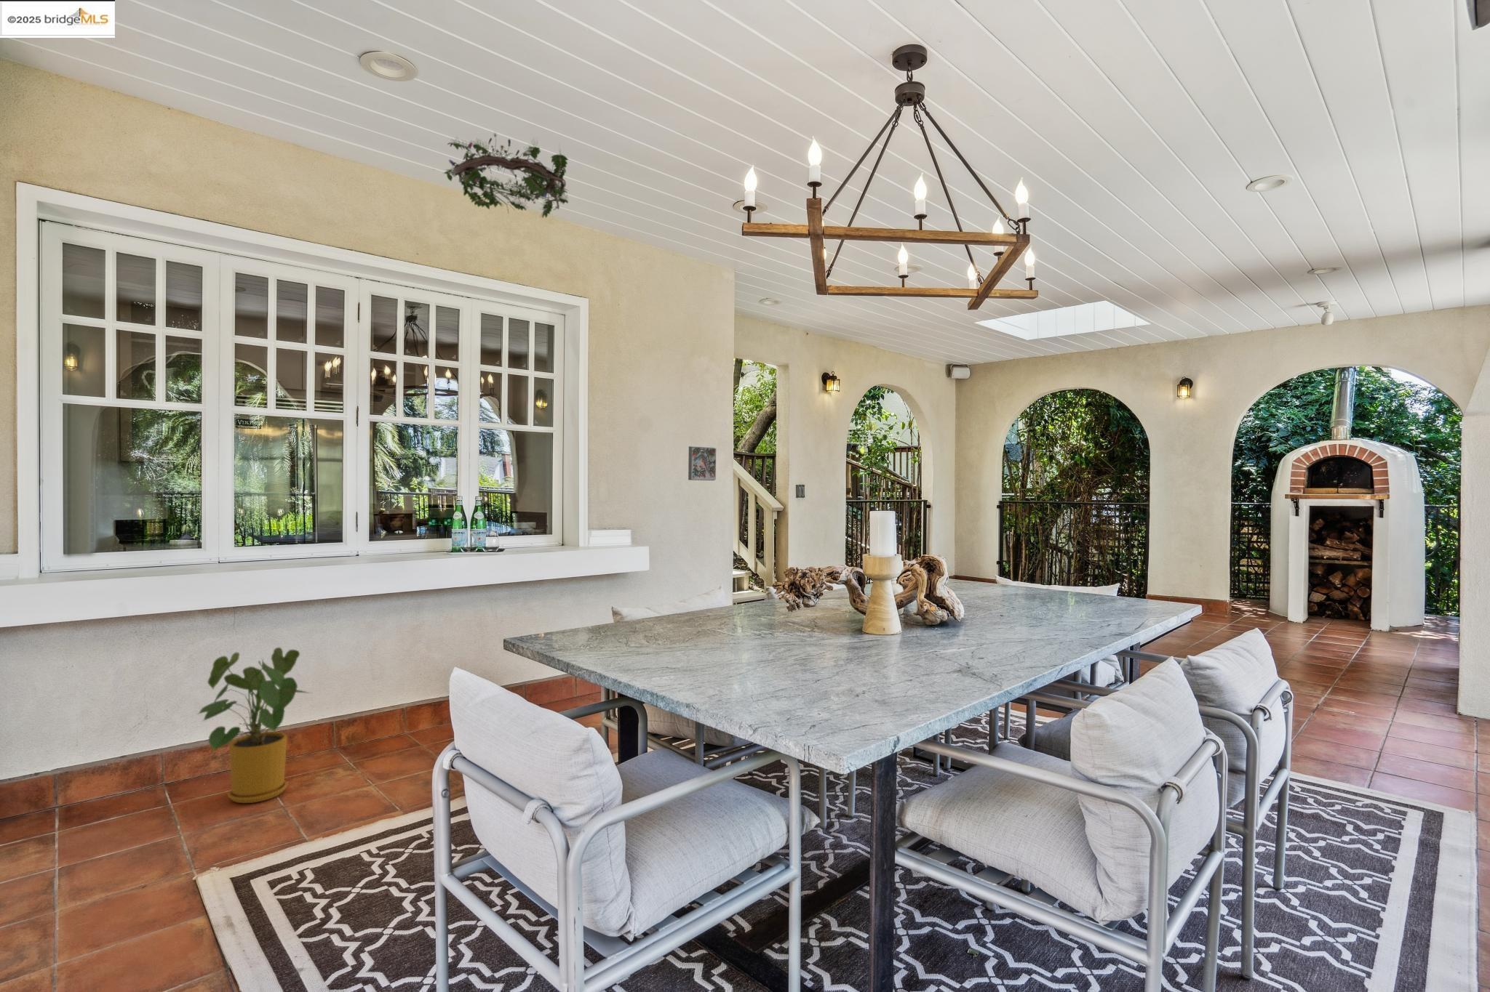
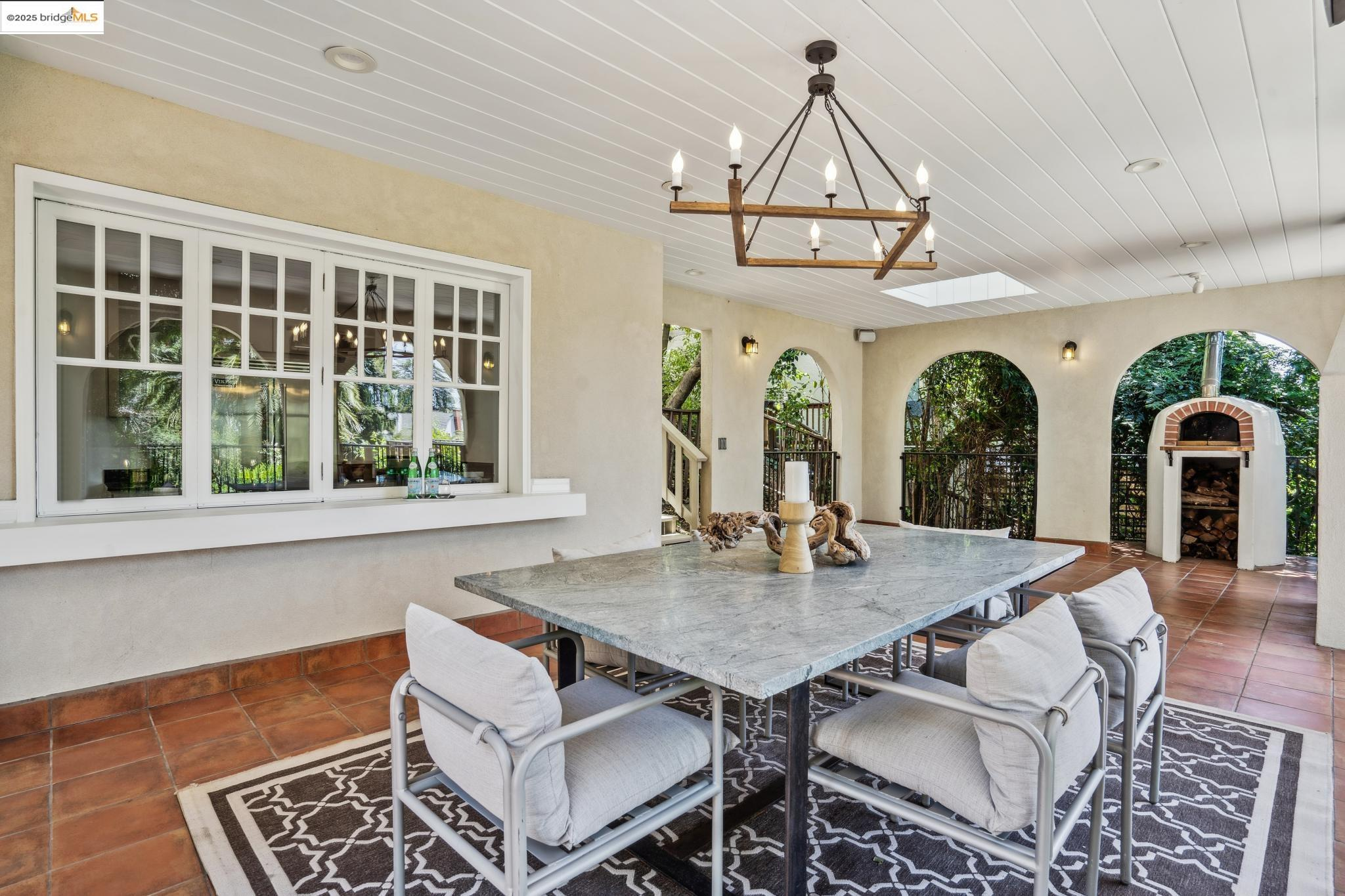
- decorative tile (702, 464)
- wreath (508, 178)
- house plant (253, 725)
